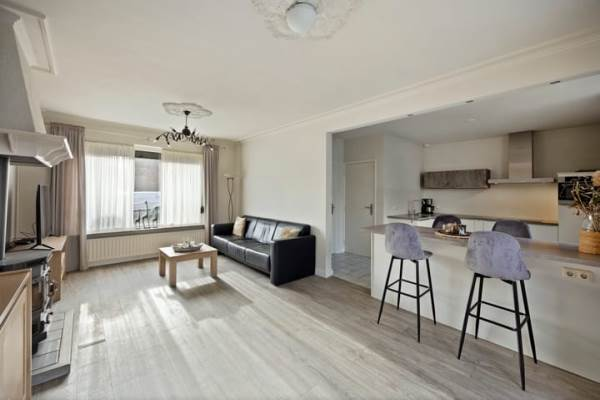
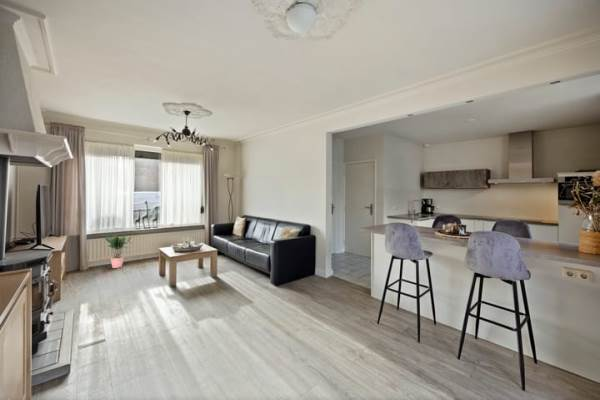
+ potted plant (117, 250)
